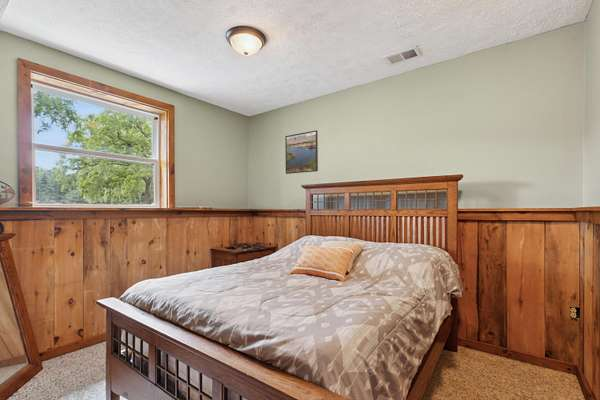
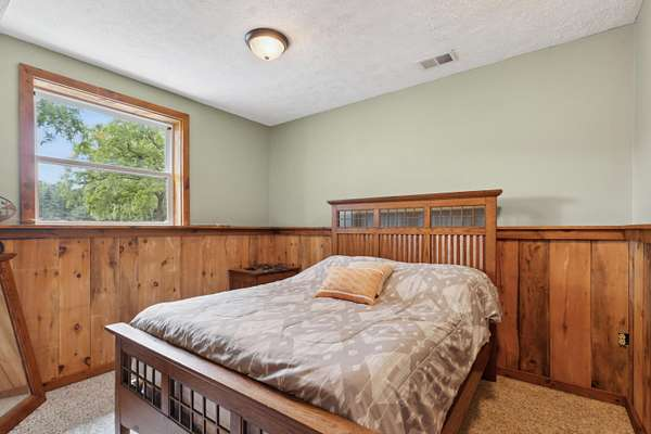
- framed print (300, 153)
